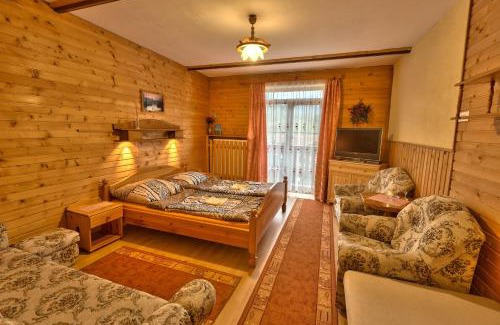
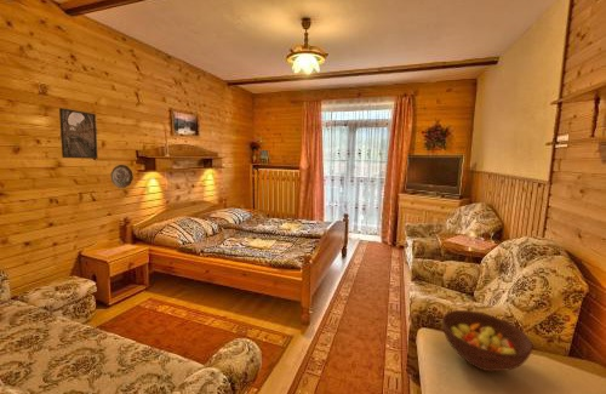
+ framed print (79, 135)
+ decorative plate (121, 176)
+ fruit bowl (482, 346)
